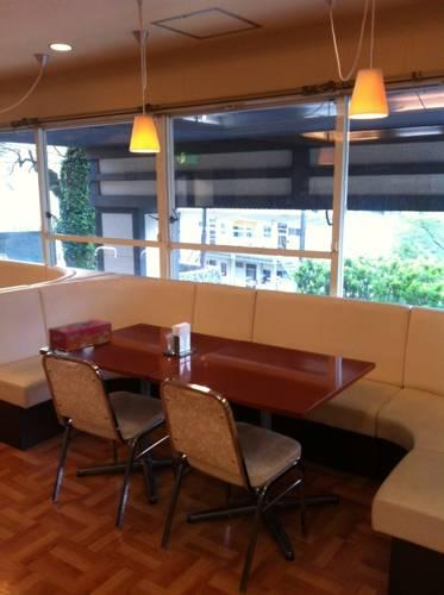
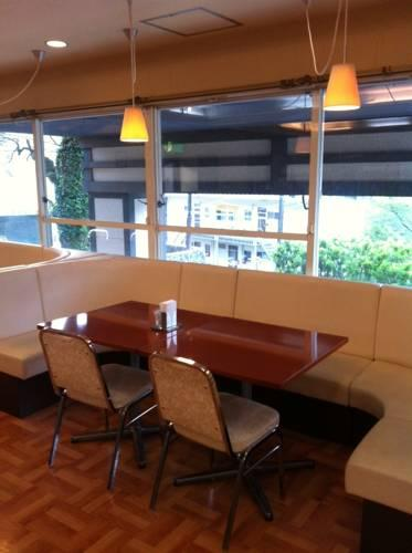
- tissue box (81, 334)
